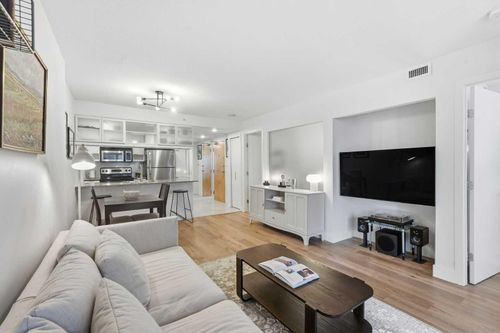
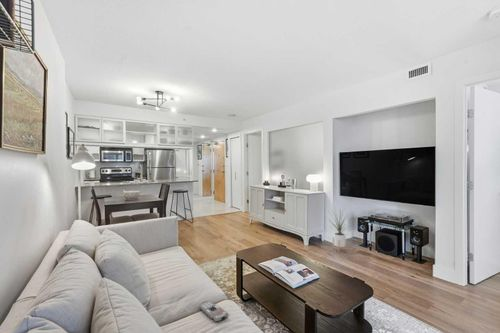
+ house plant (340, 228)
+ remote control (212, 310)
